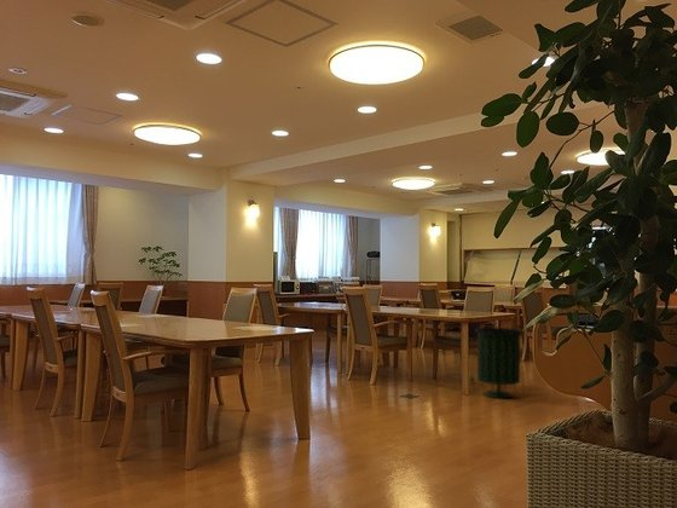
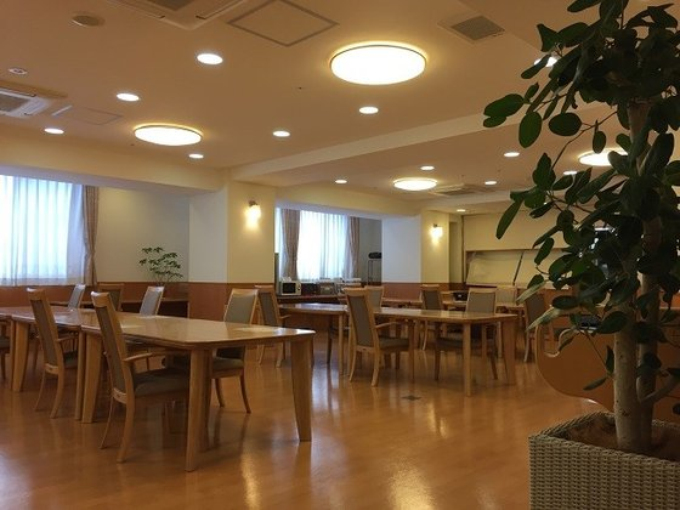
- trash can (498, 362)
